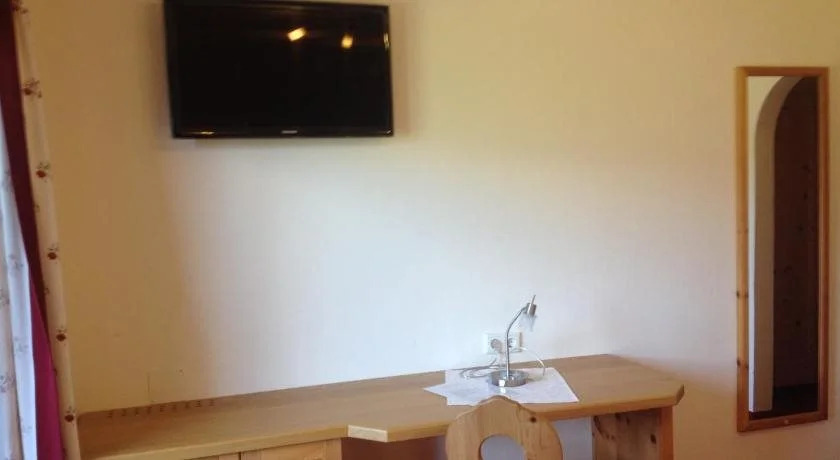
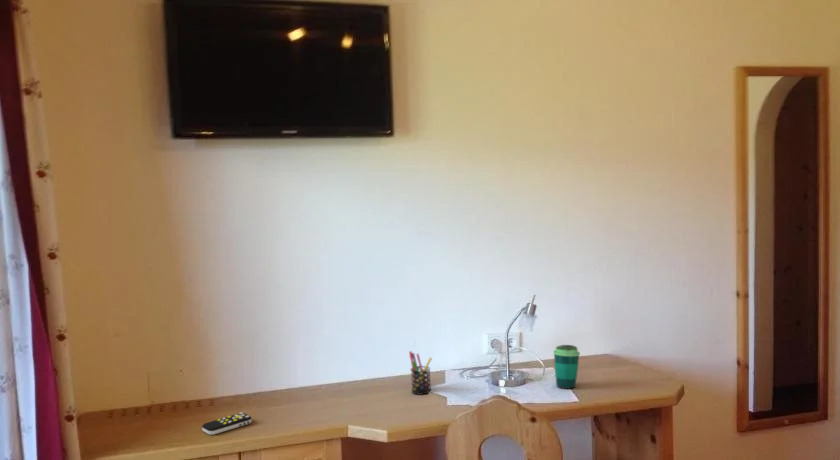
+ cup (566, 366)
+ remote control (227, 423)
+ pen holder (418, 372)
